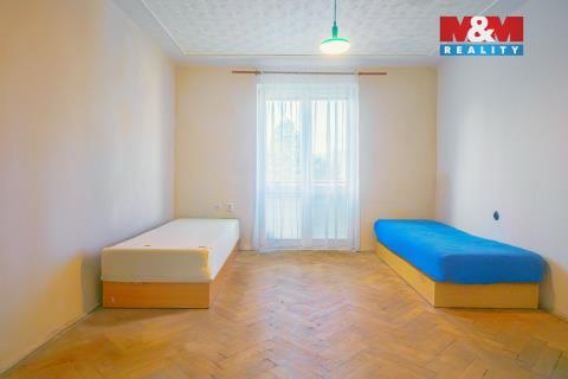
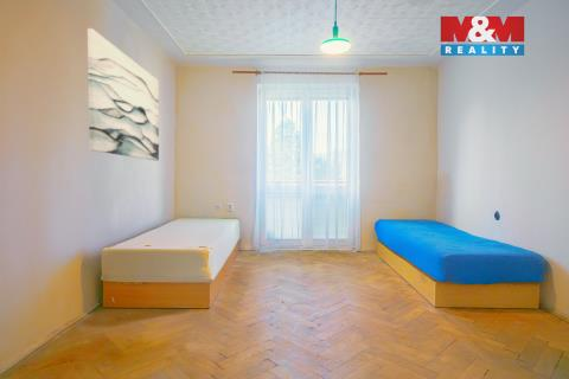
+ wall art (130, 108)
